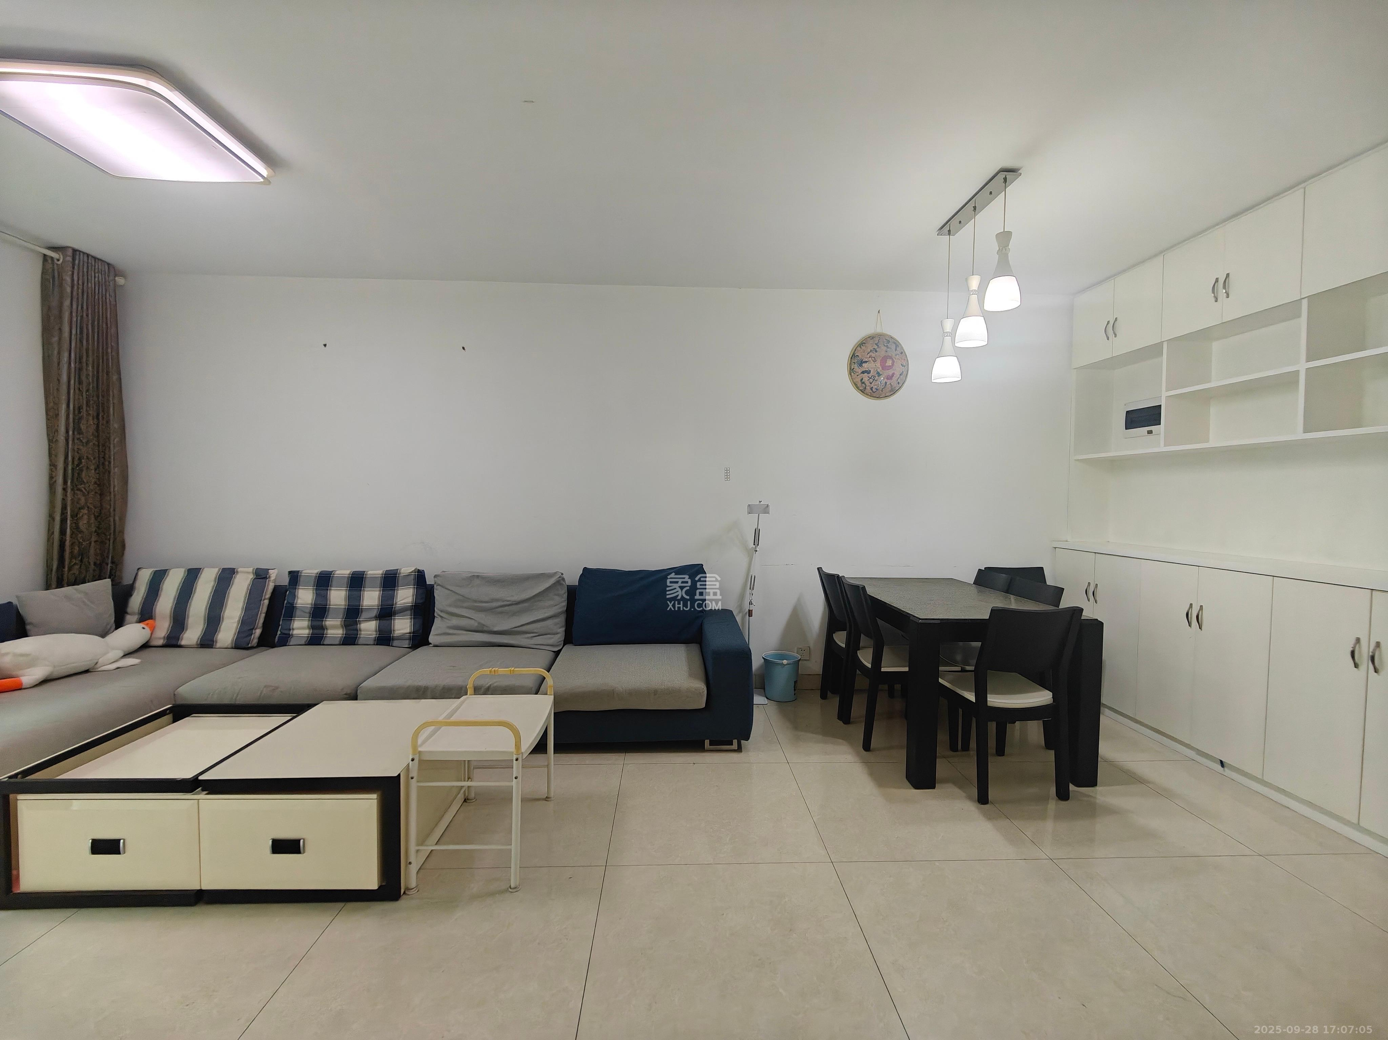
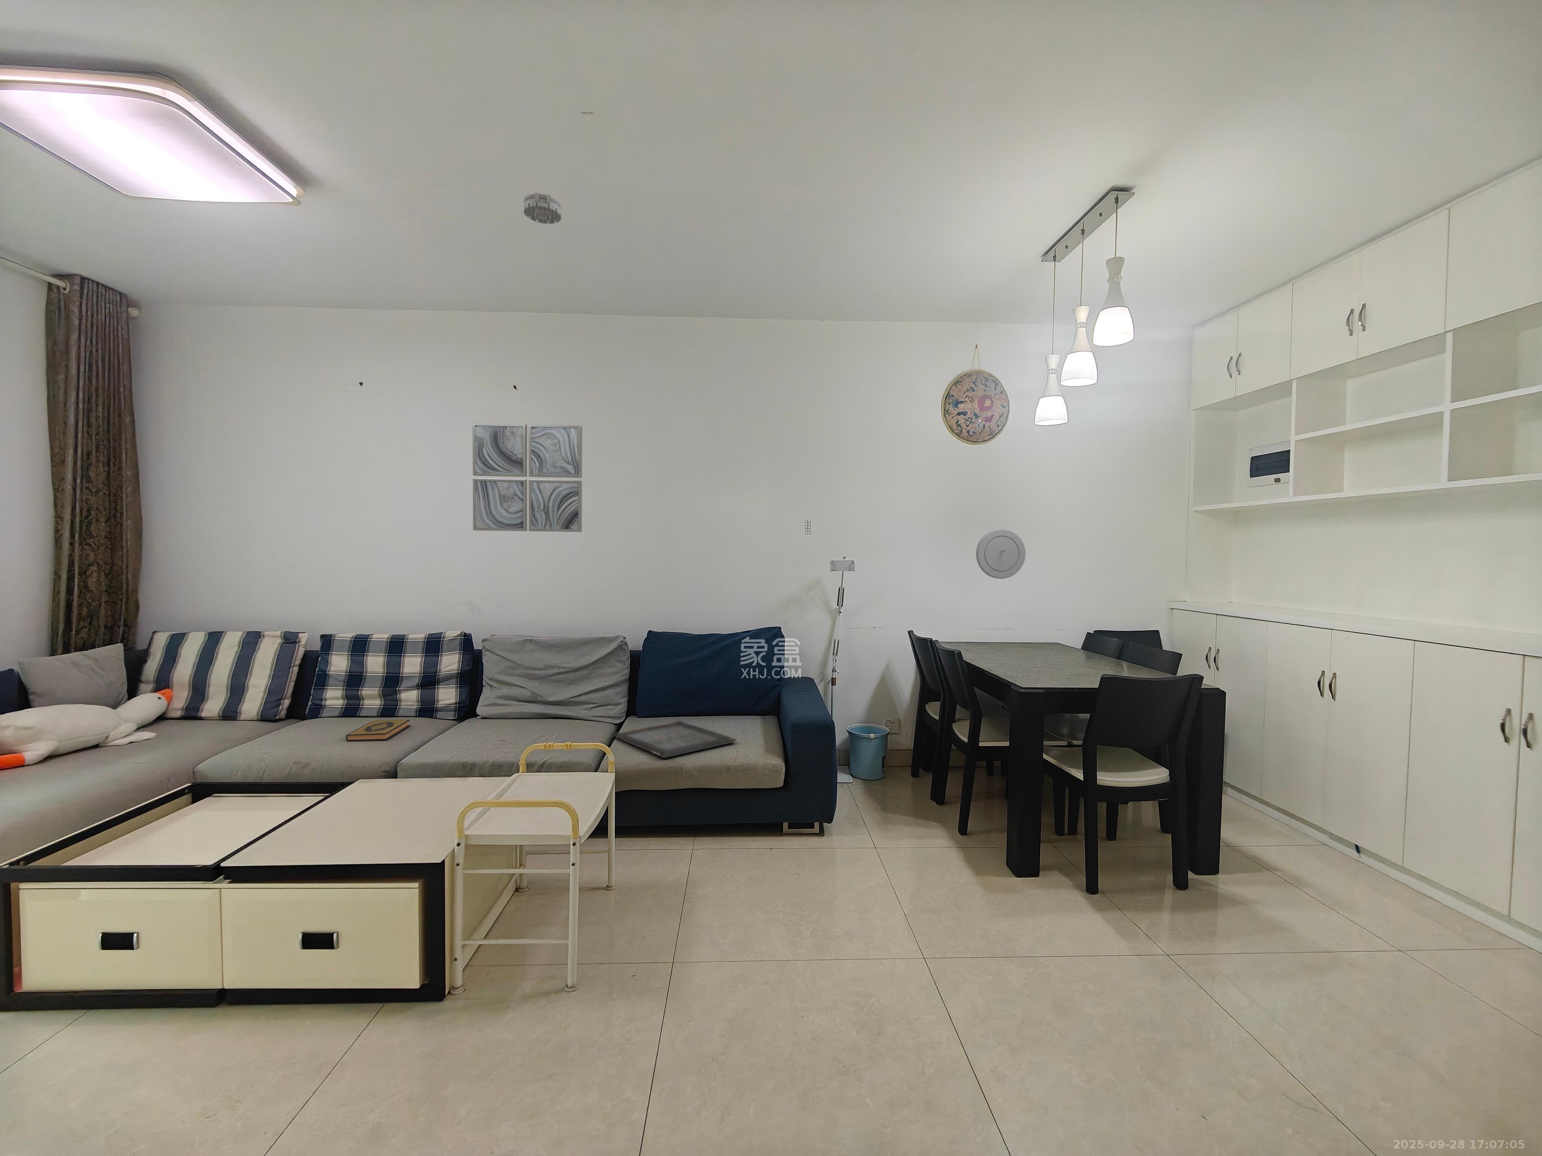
+ wall art (528, 480)
+ serving tray (674, 737)
+ hardback book (379, 730)
+ smoke detector (543, 208)
+ wall clock (1003, 554)
